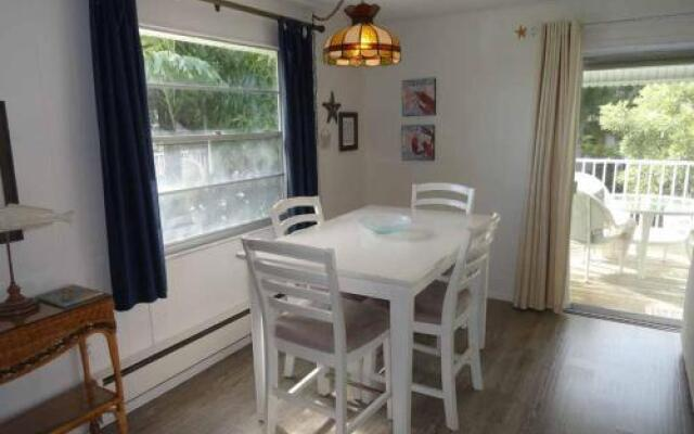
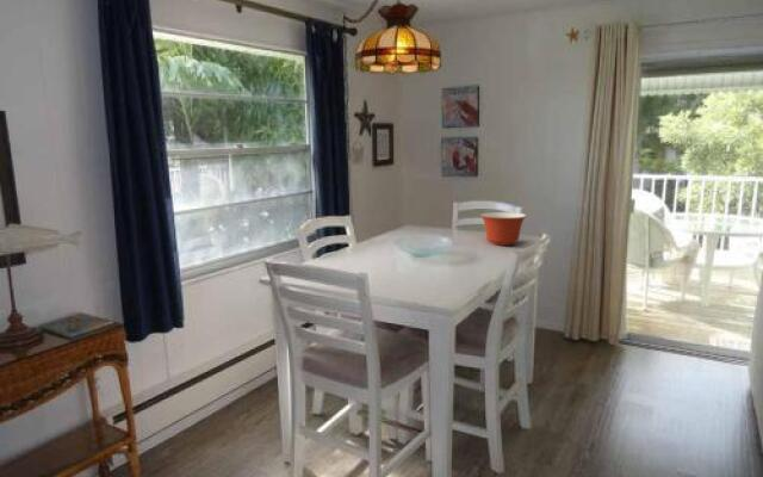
+ mixing bowl (502, 229)
